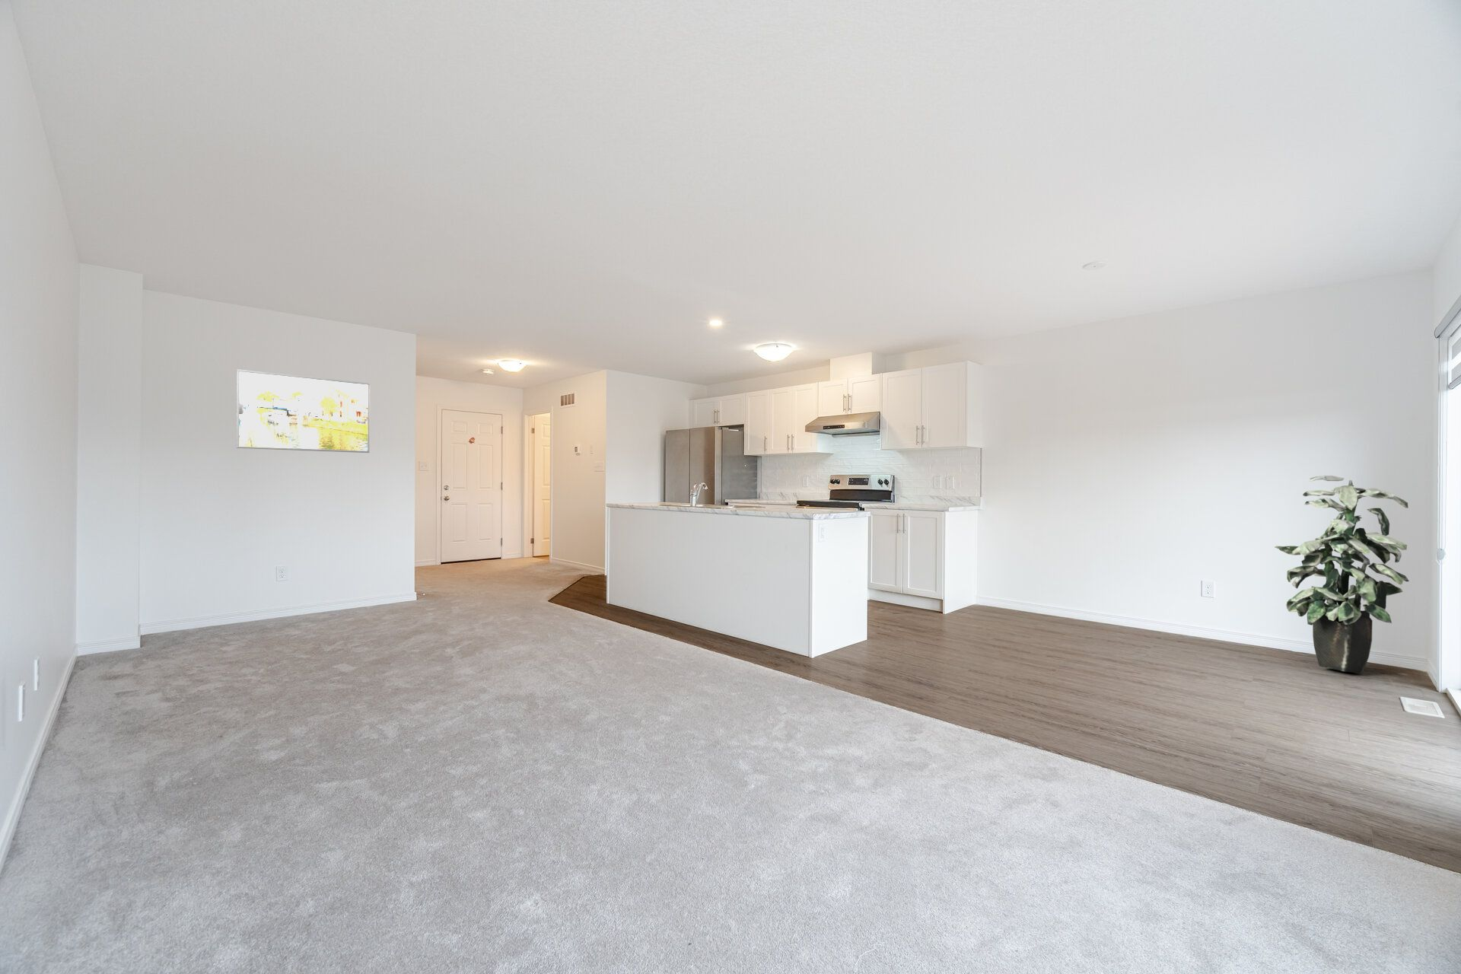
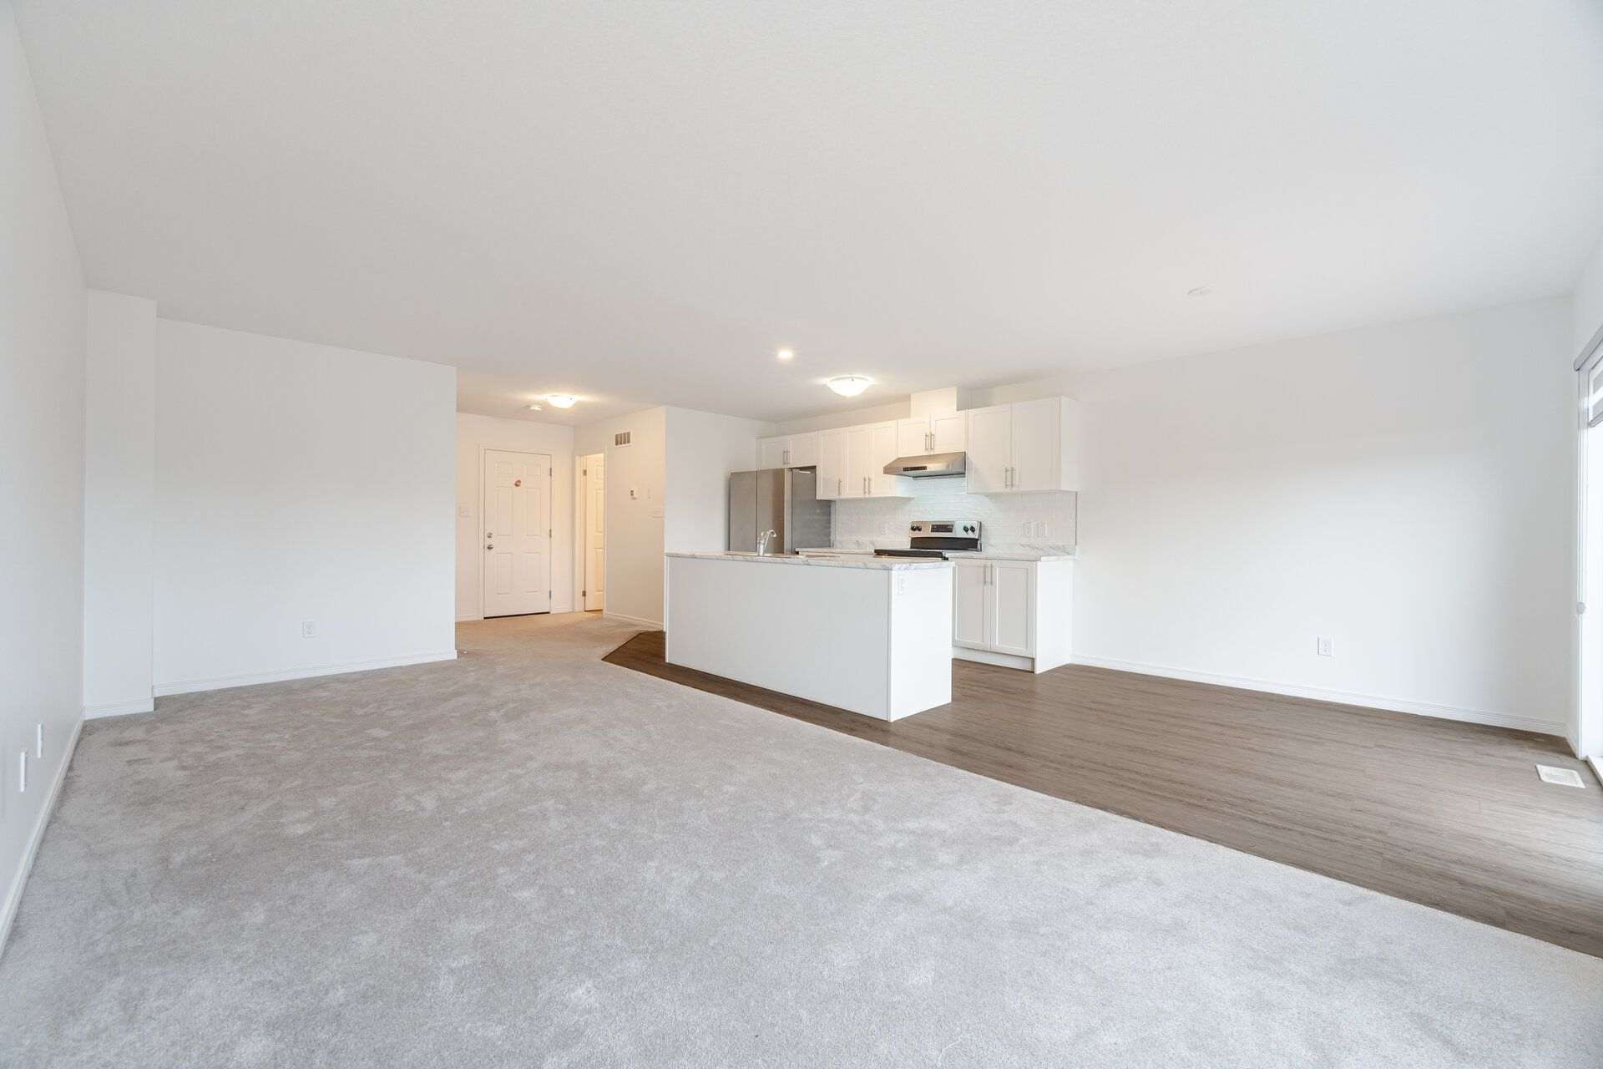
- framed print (307, 413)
- indoor plant (1338, 572)
